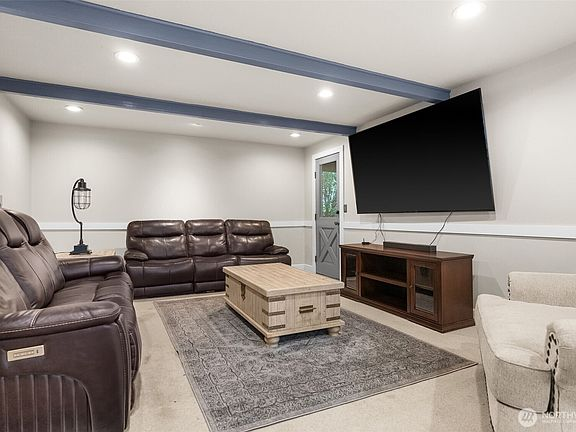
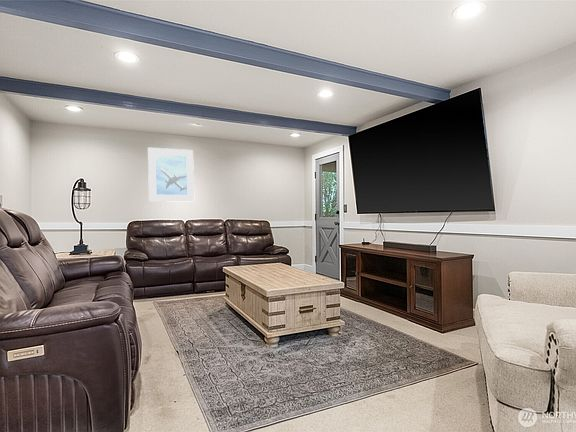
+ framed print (171, 175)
